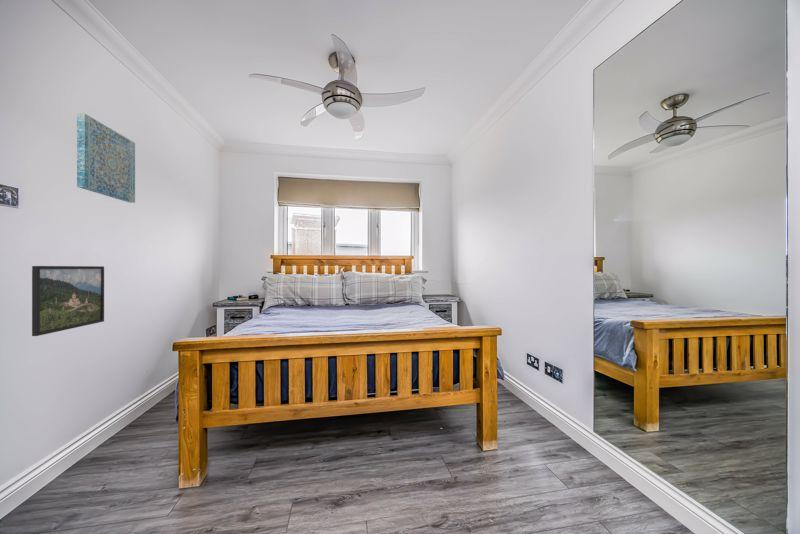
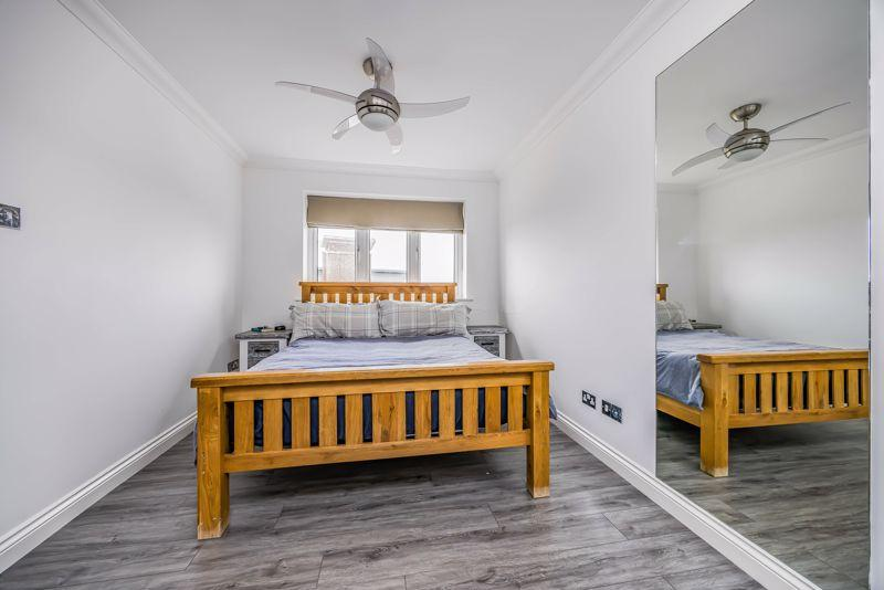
- wall art (109, 162)
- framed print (72, 297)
